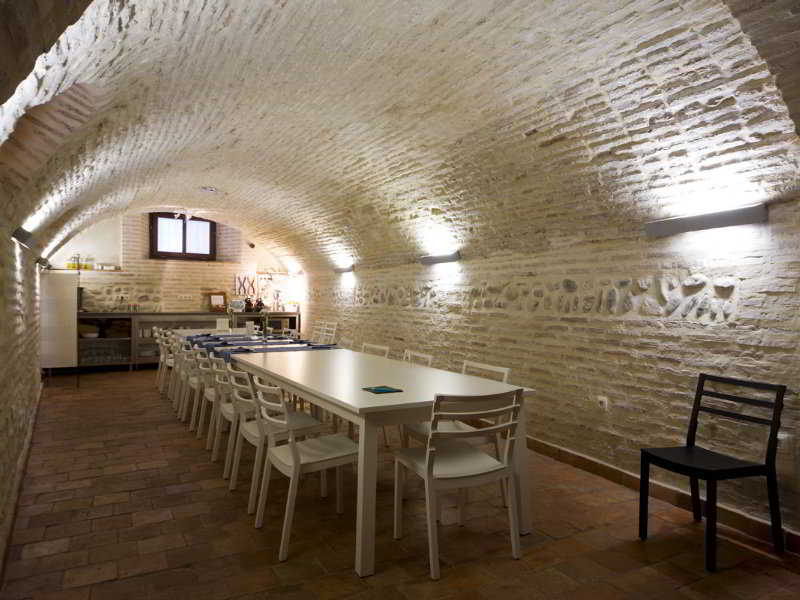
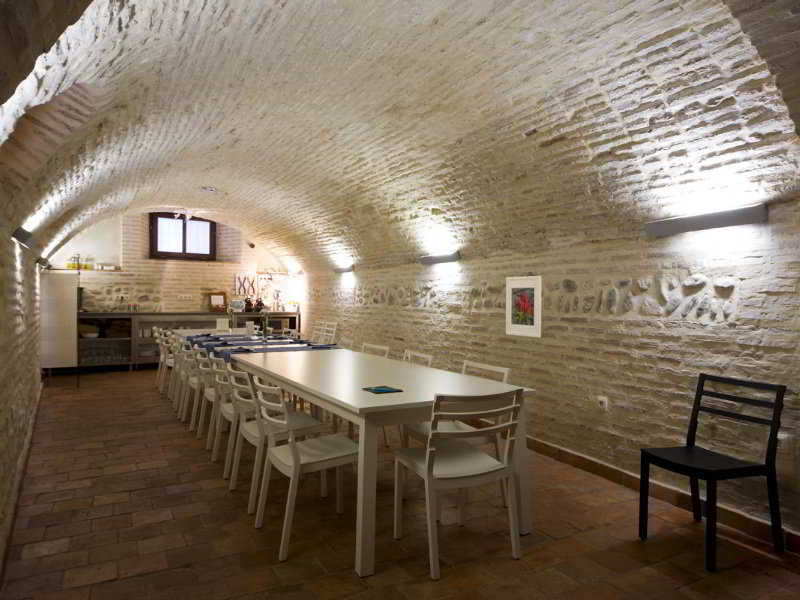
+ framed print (522, 306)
